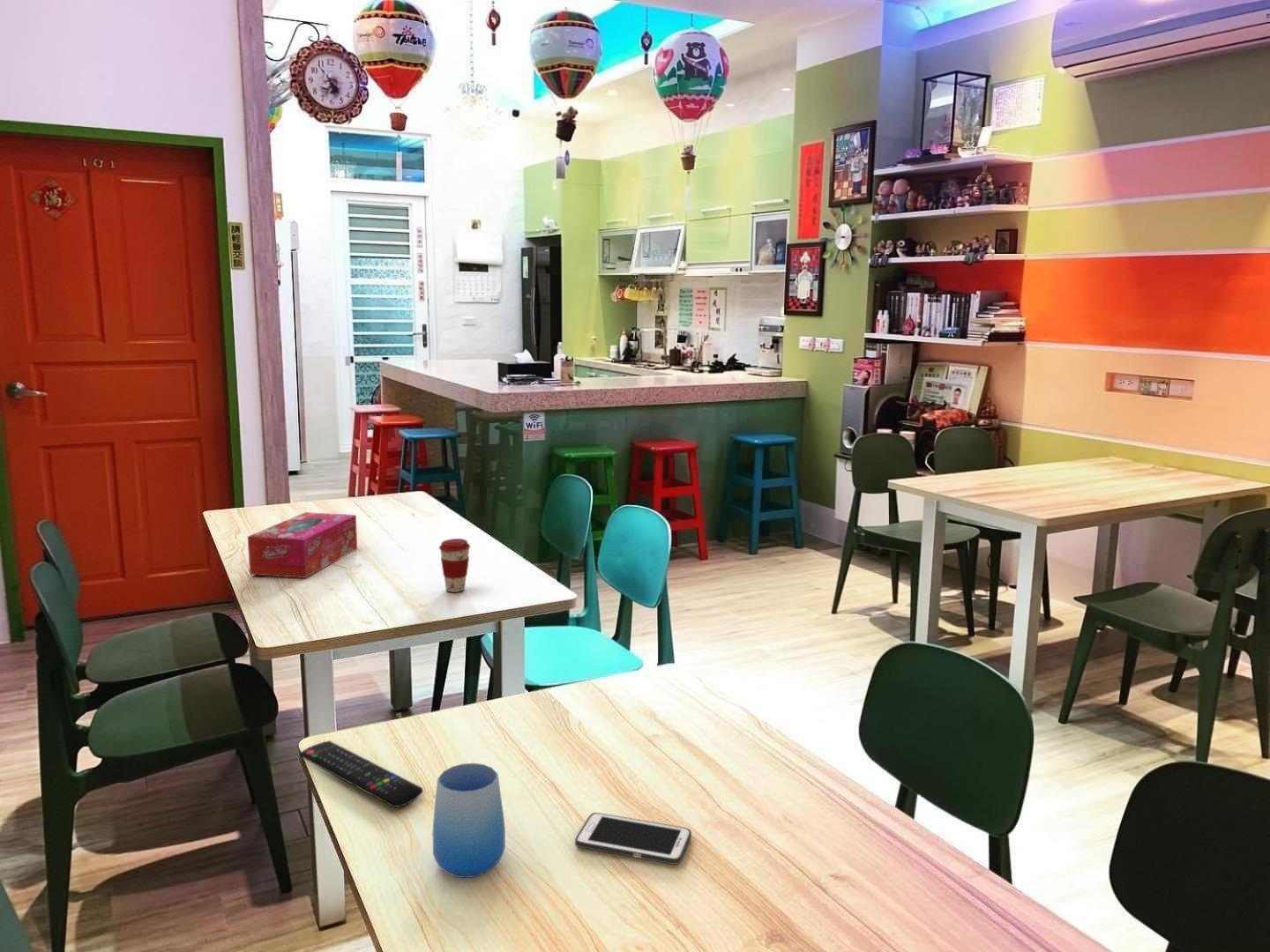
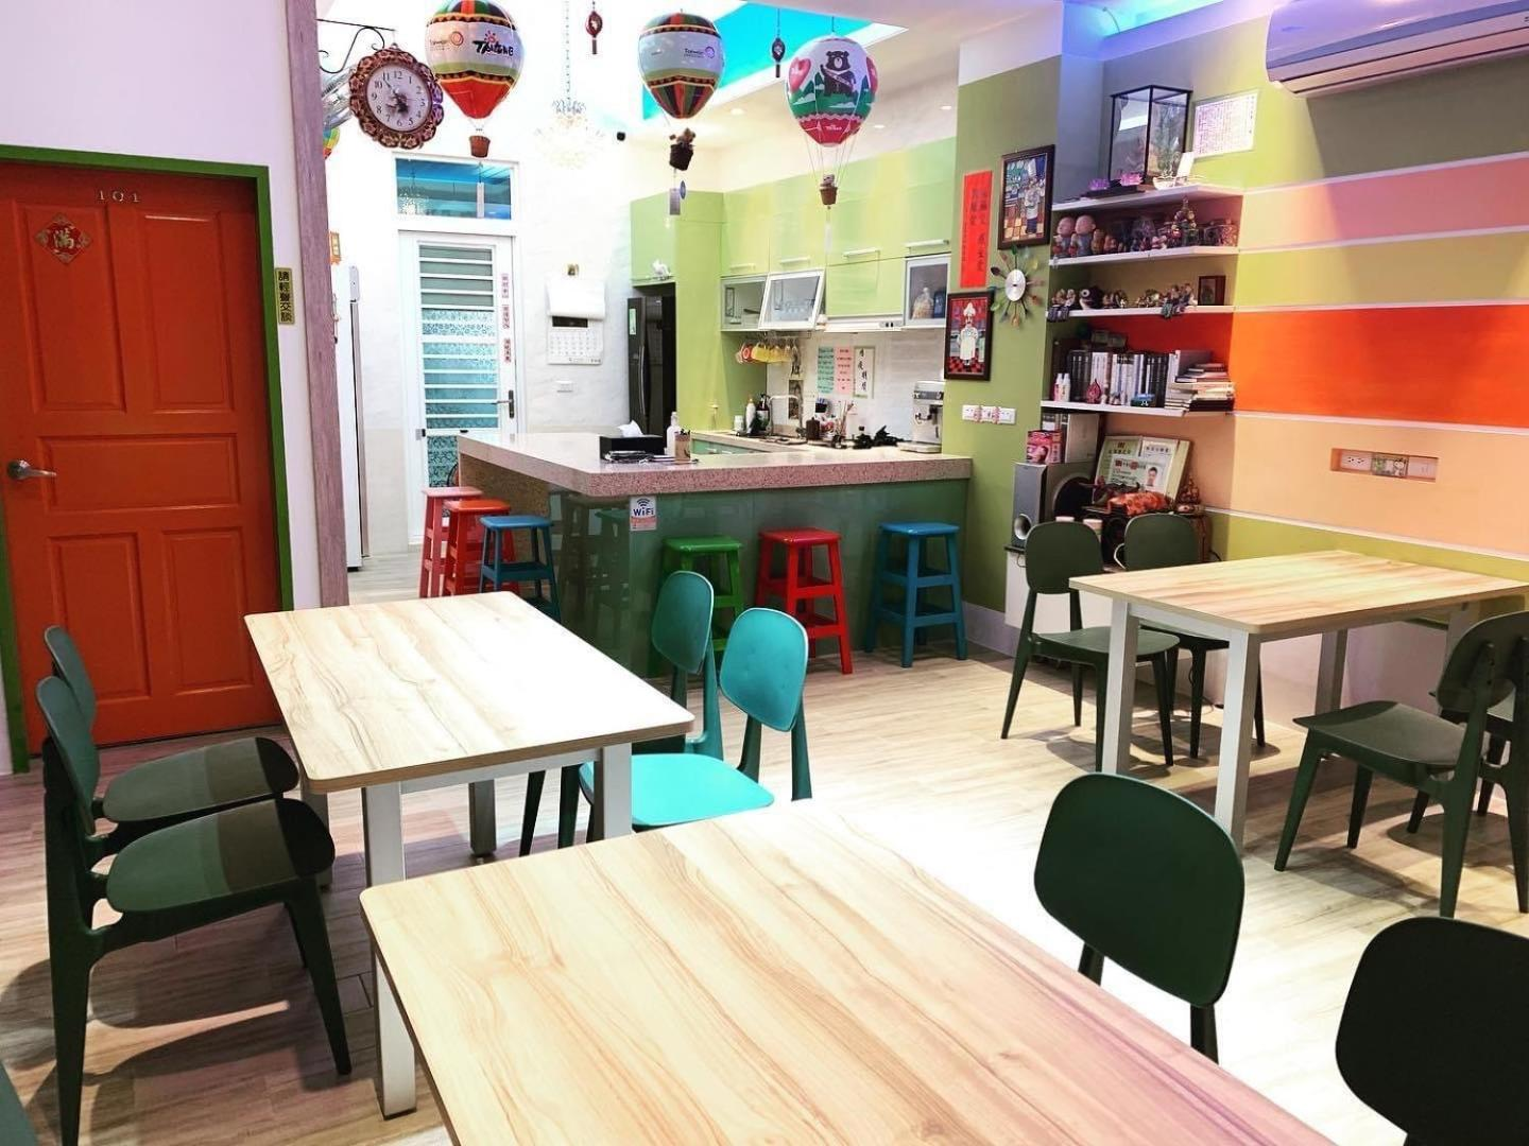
- tissue box (305, 543)
- coffee cup (454, 565)
- cup (468, 820)
- remote control (358, 773)
- cell phone (633, 837)
